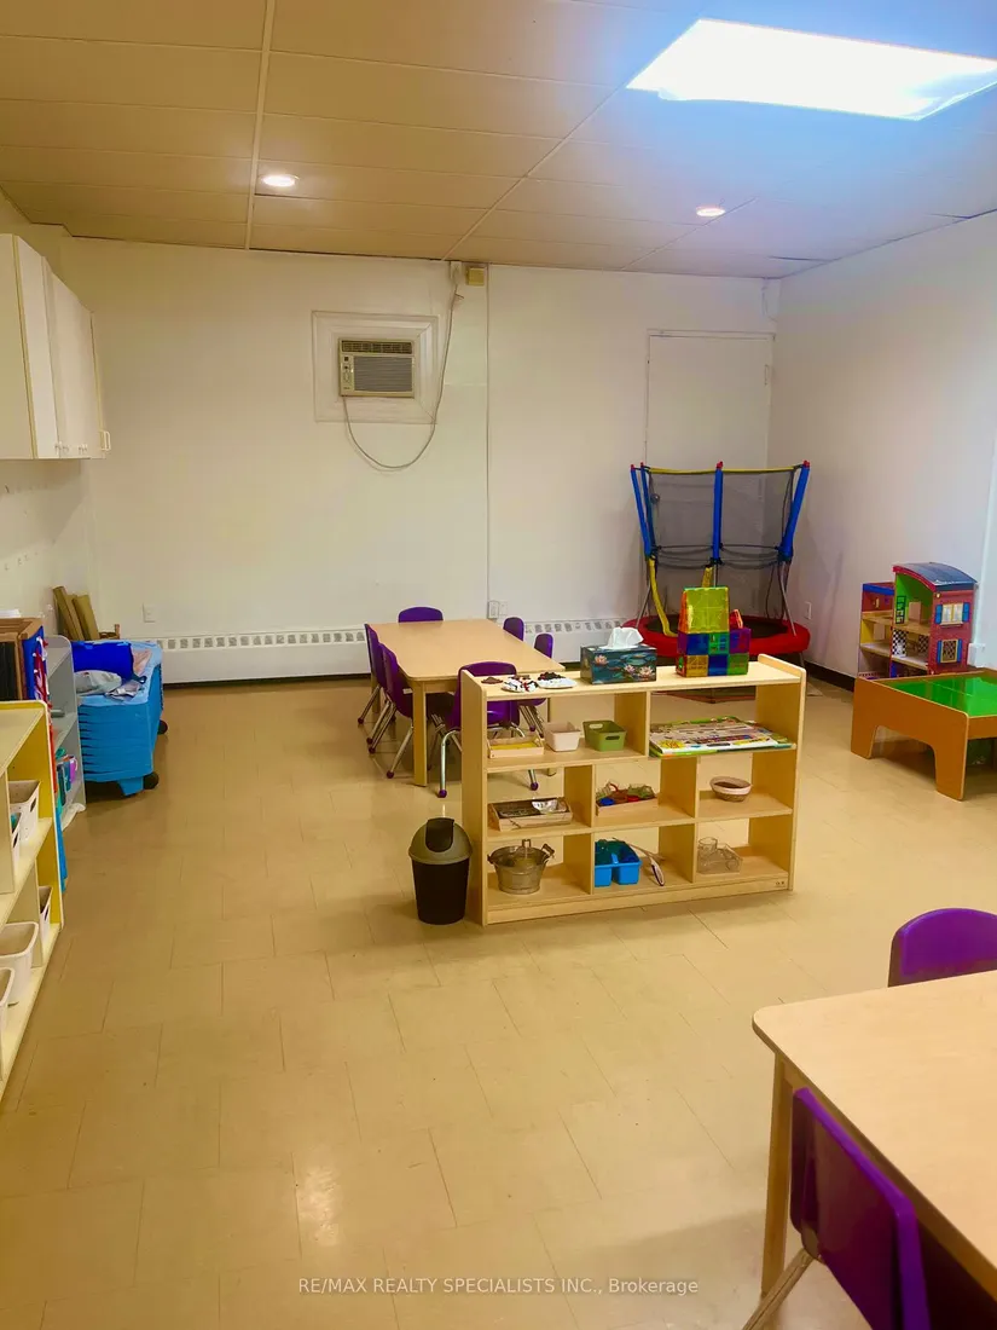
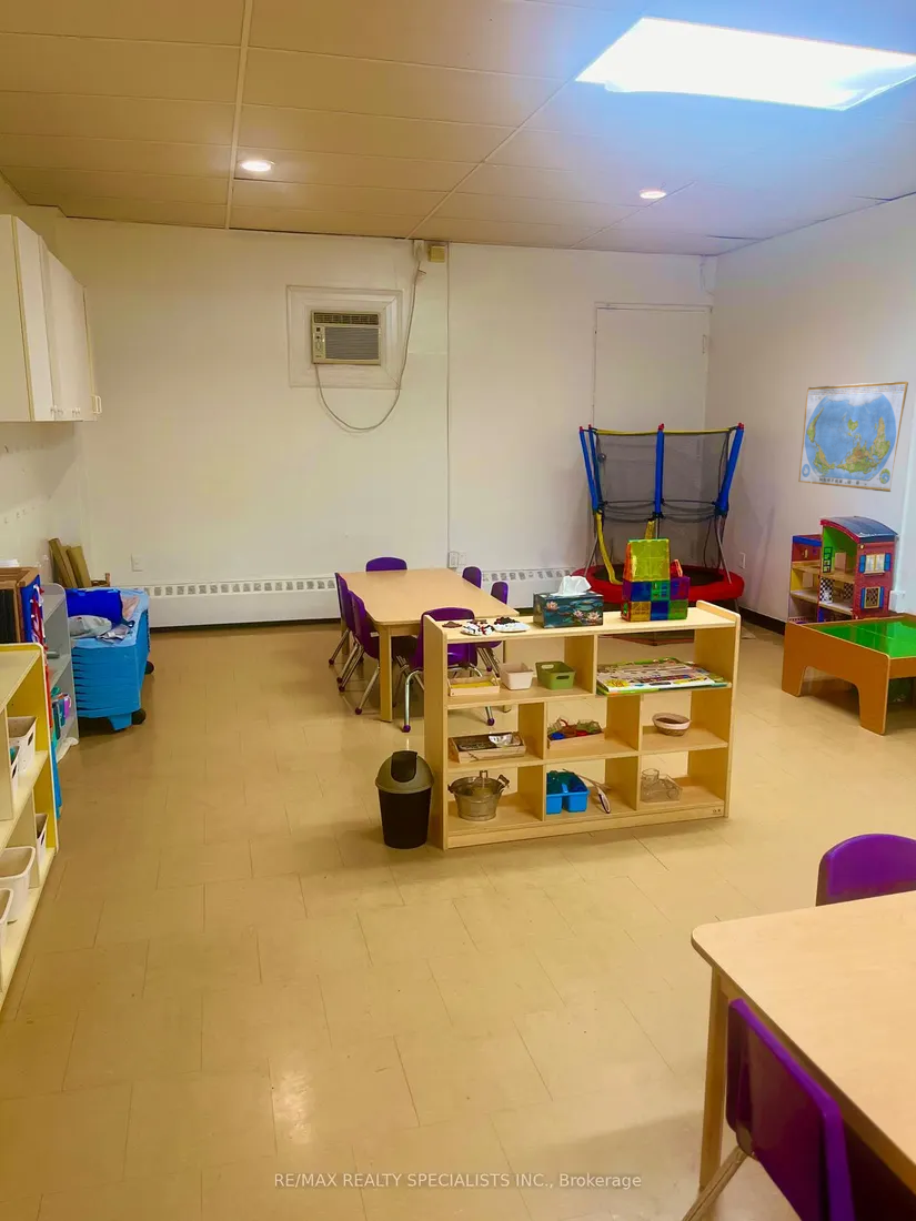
+ world map (847, 436)
